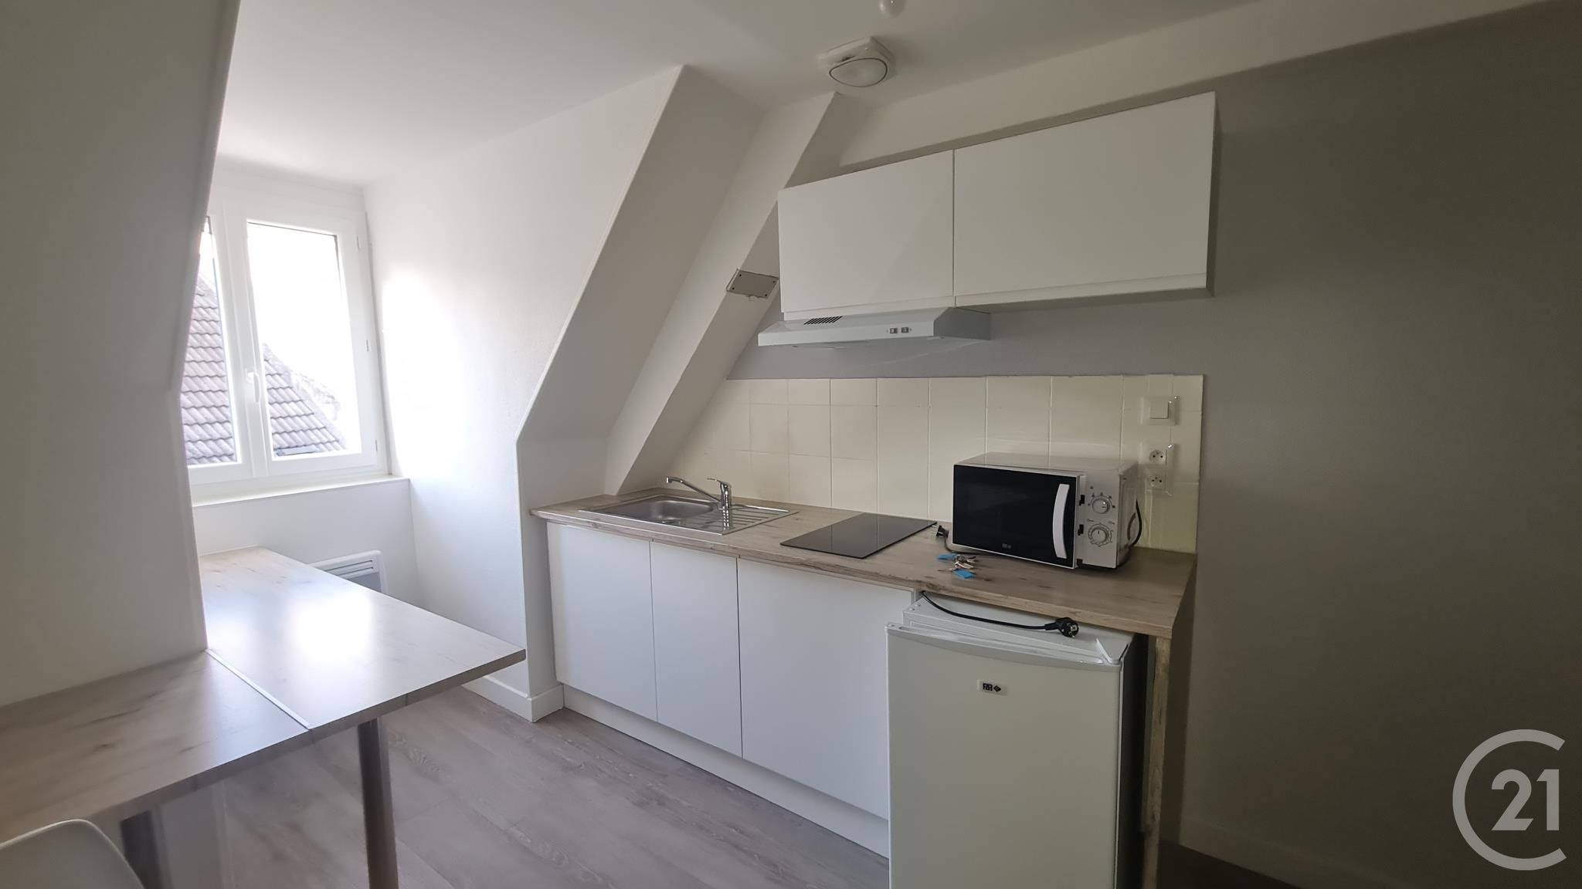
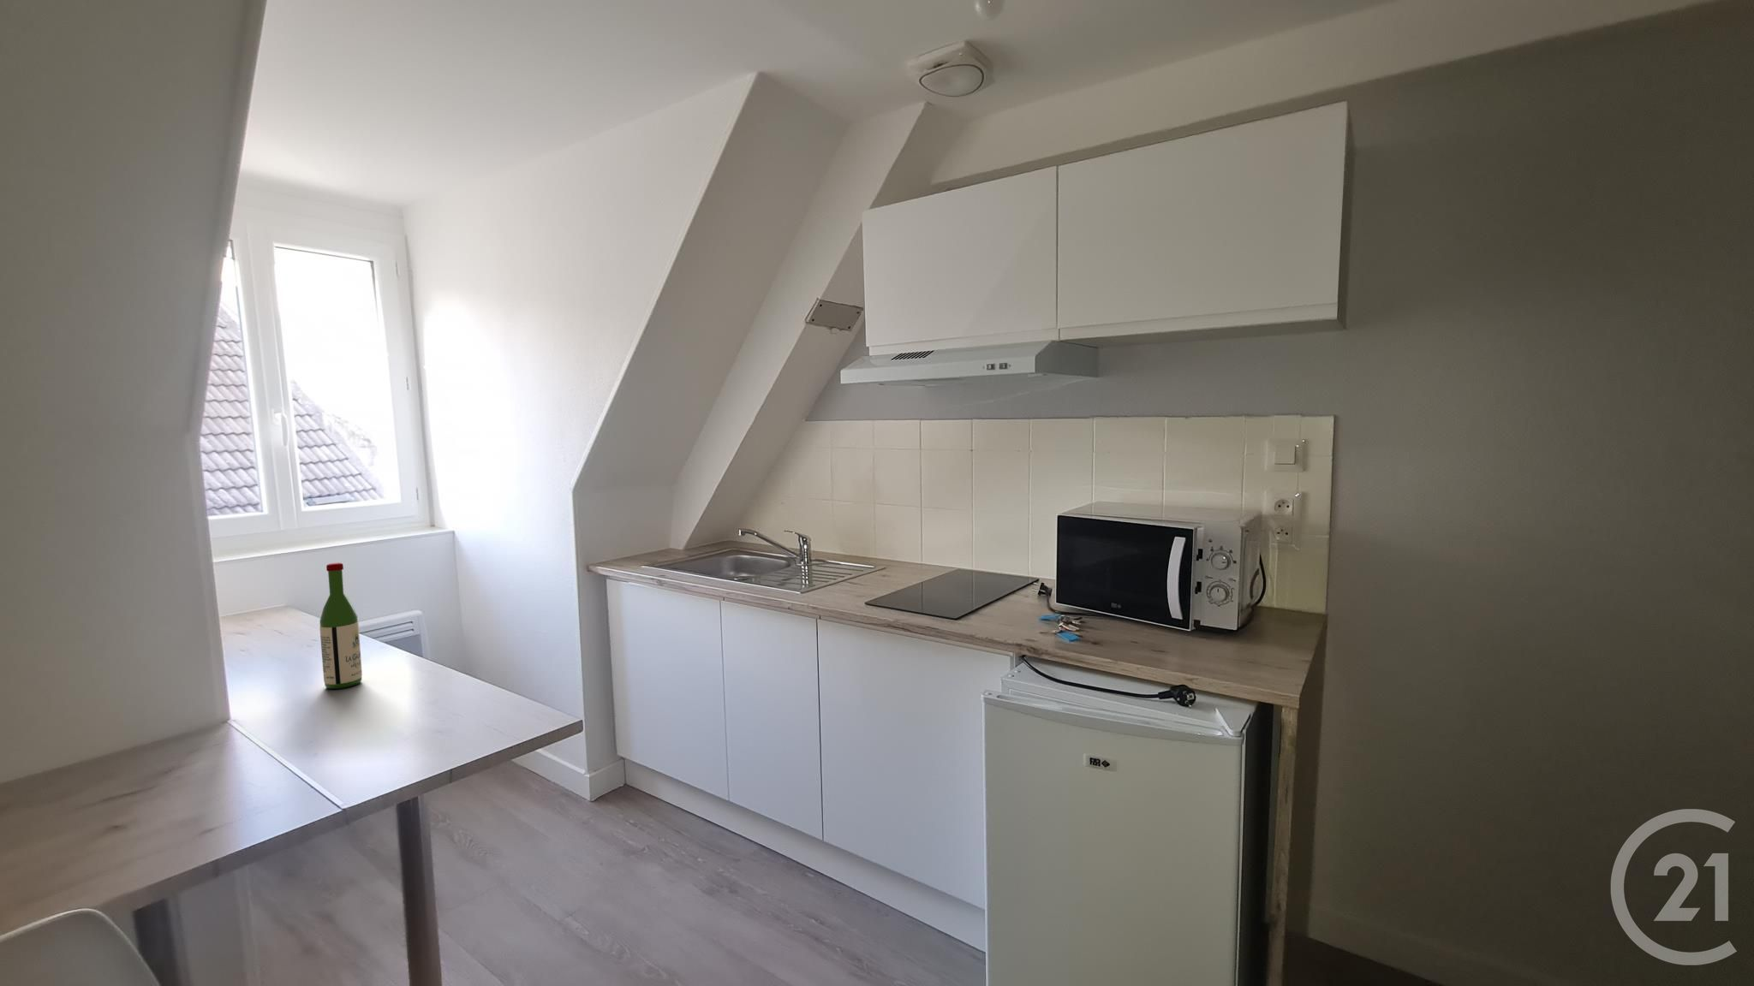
+ wine bottle (340, 624)
